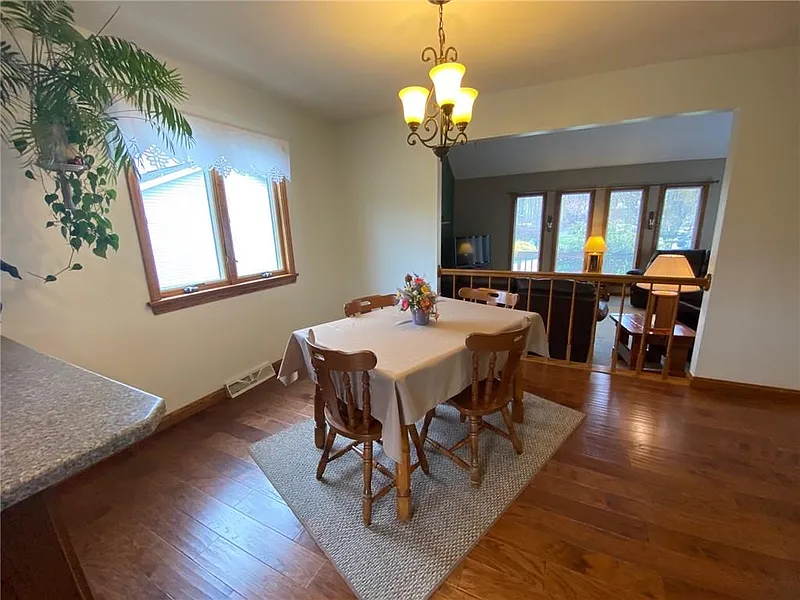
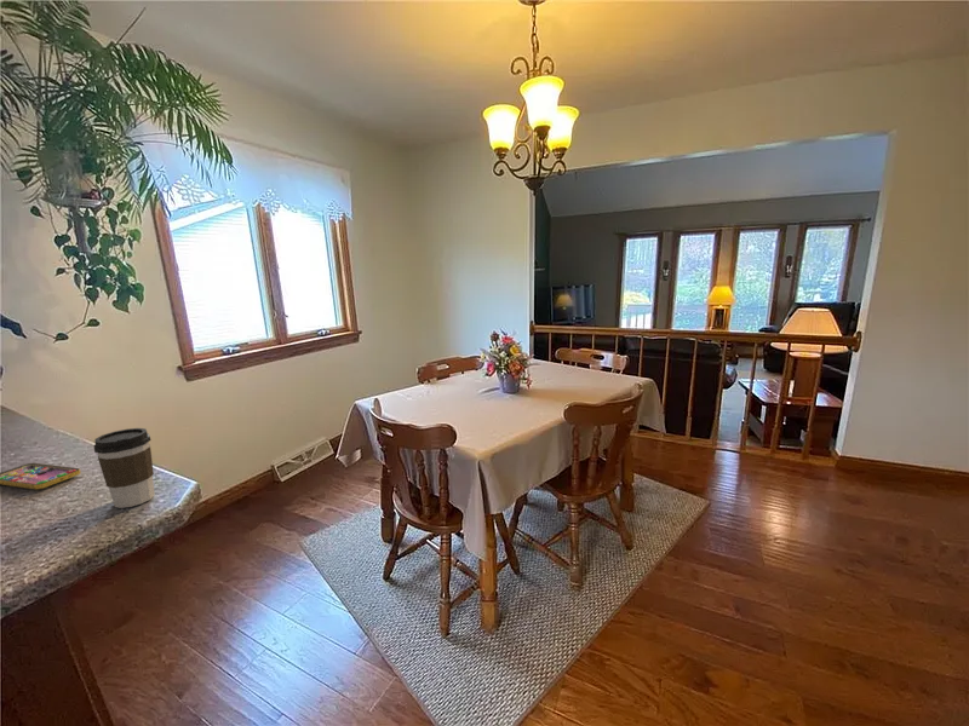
+ coffee cup (127, 467)
+ smartphone (34, 474)
